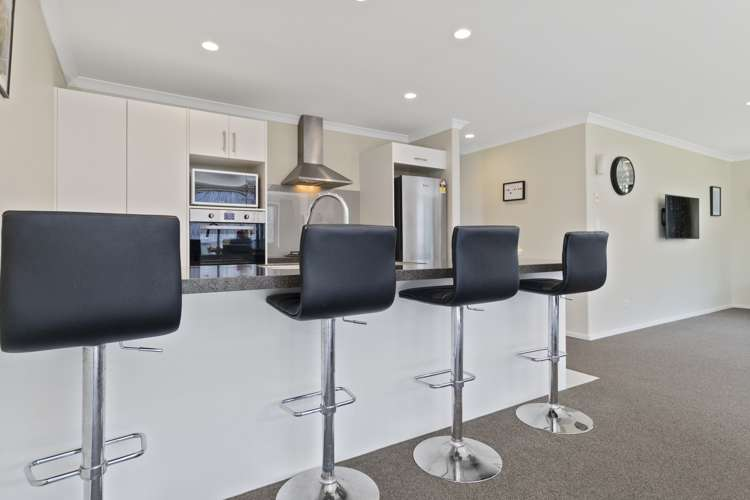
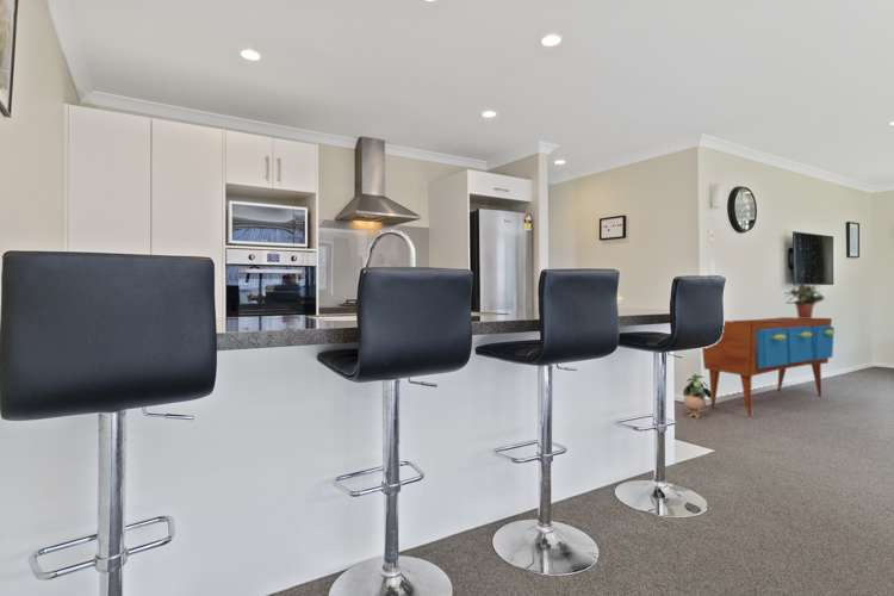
+ potted plant (696, 395)
+ sideboard (775, 360)
+ potted plant (803, 299)
